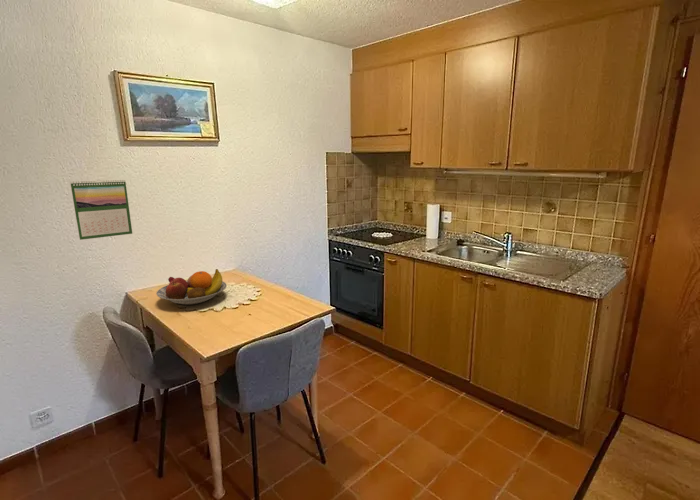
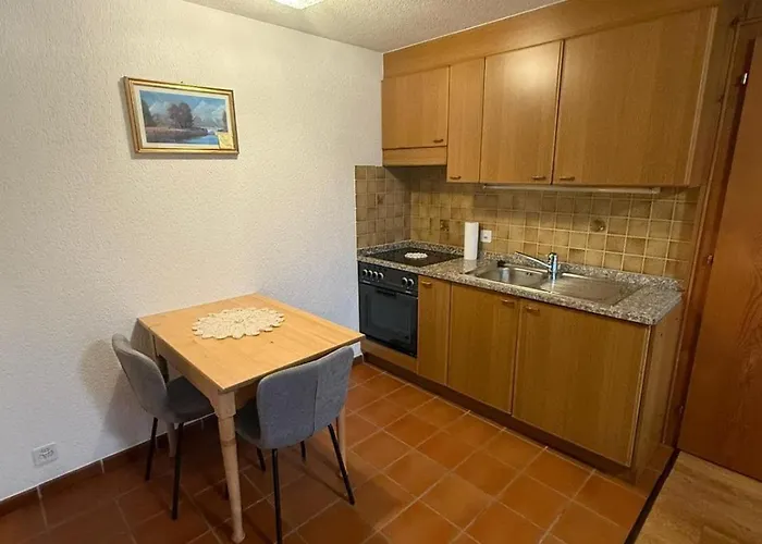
- calendar (102, 208)
- fruit bowl (192, 285)
